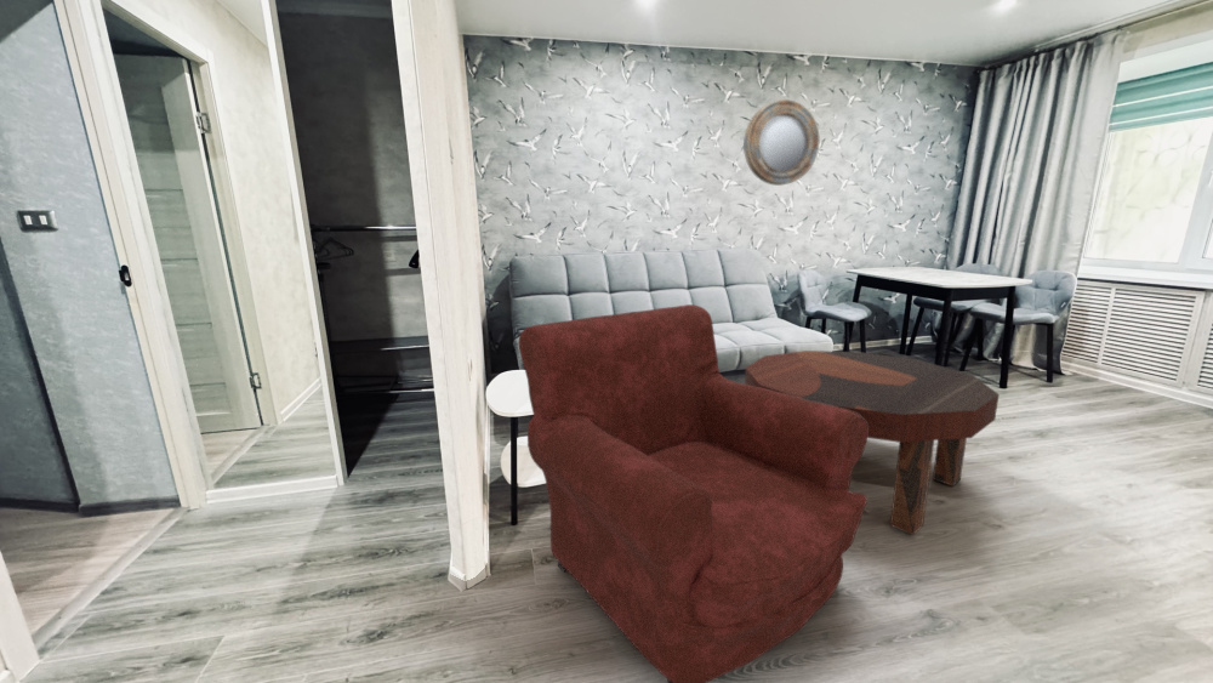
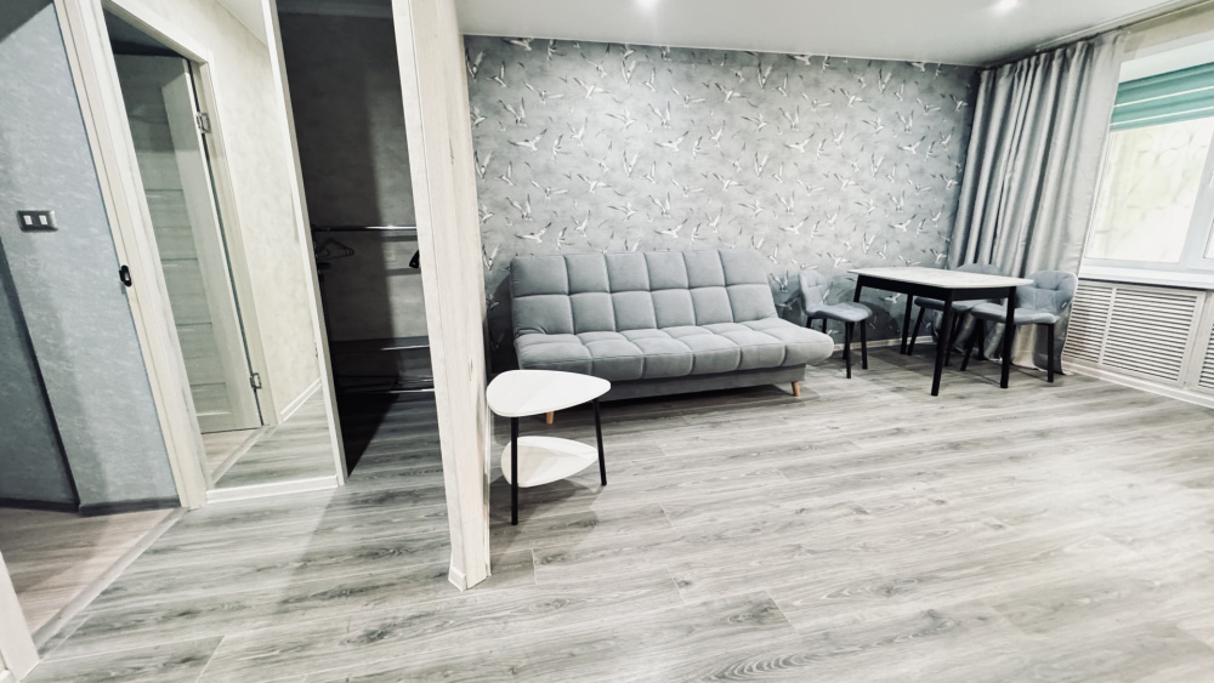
- coffee table (861, 416)
- armchair (691, 457)
- home mirror (781, 143)
